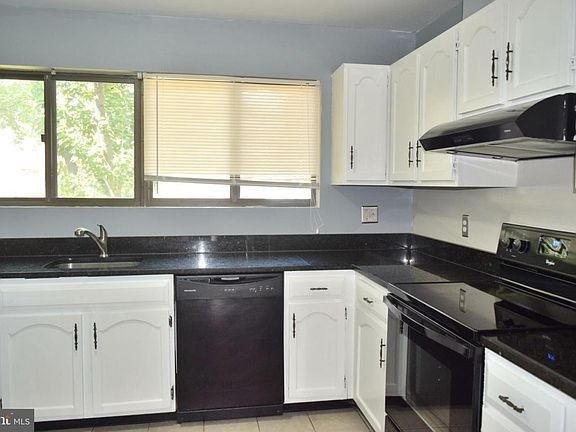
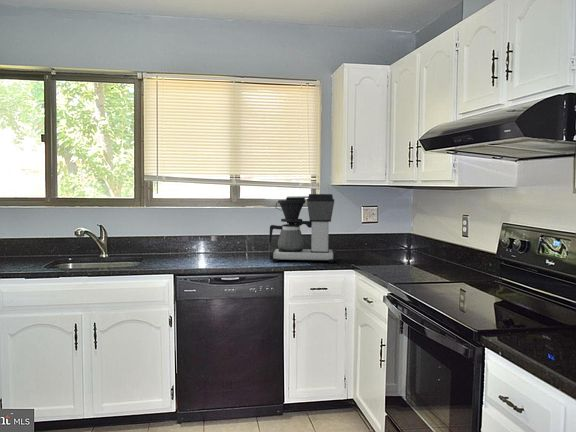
+ coffee maker (300, 225)
